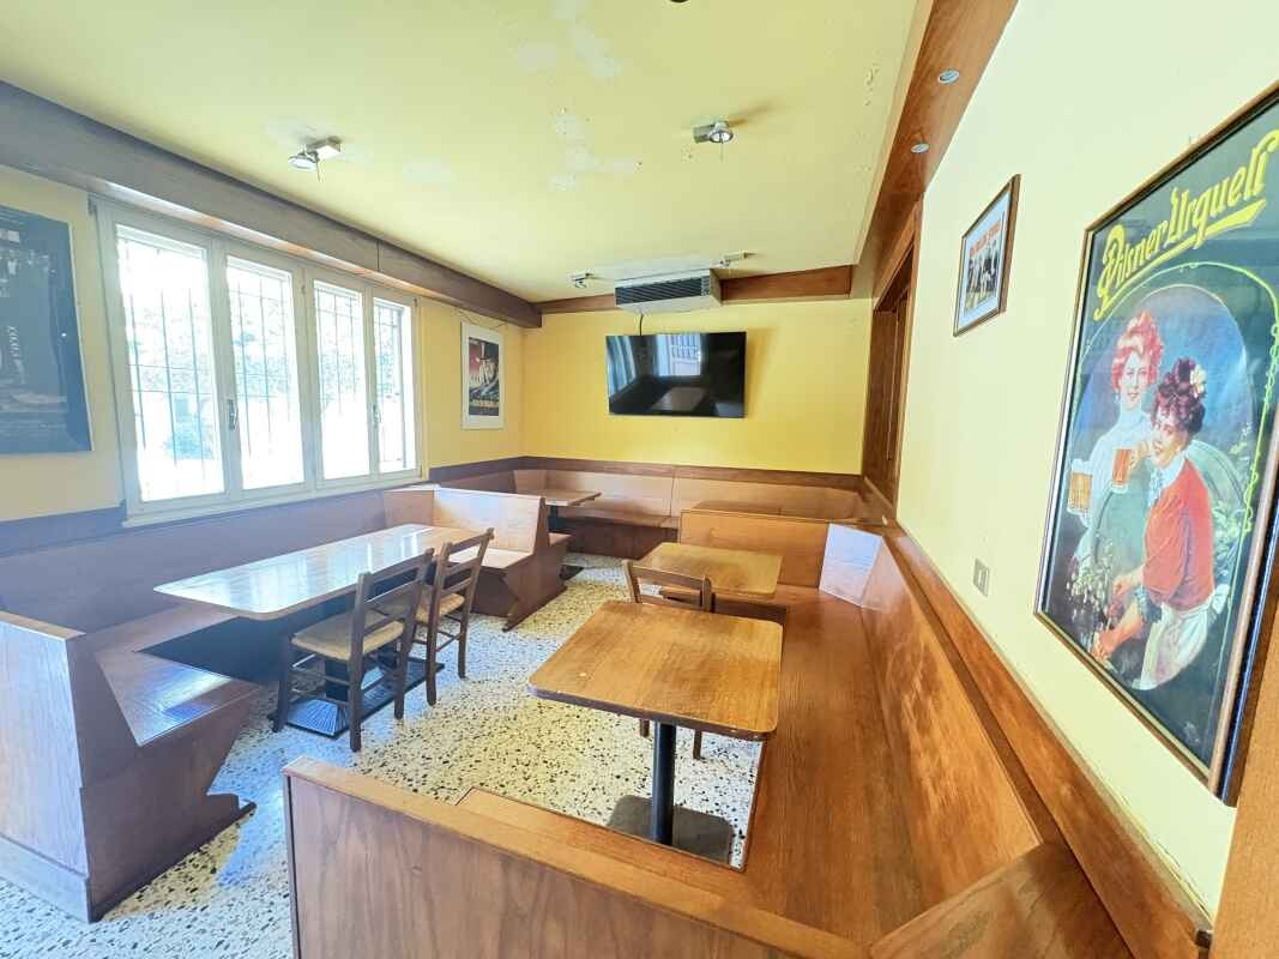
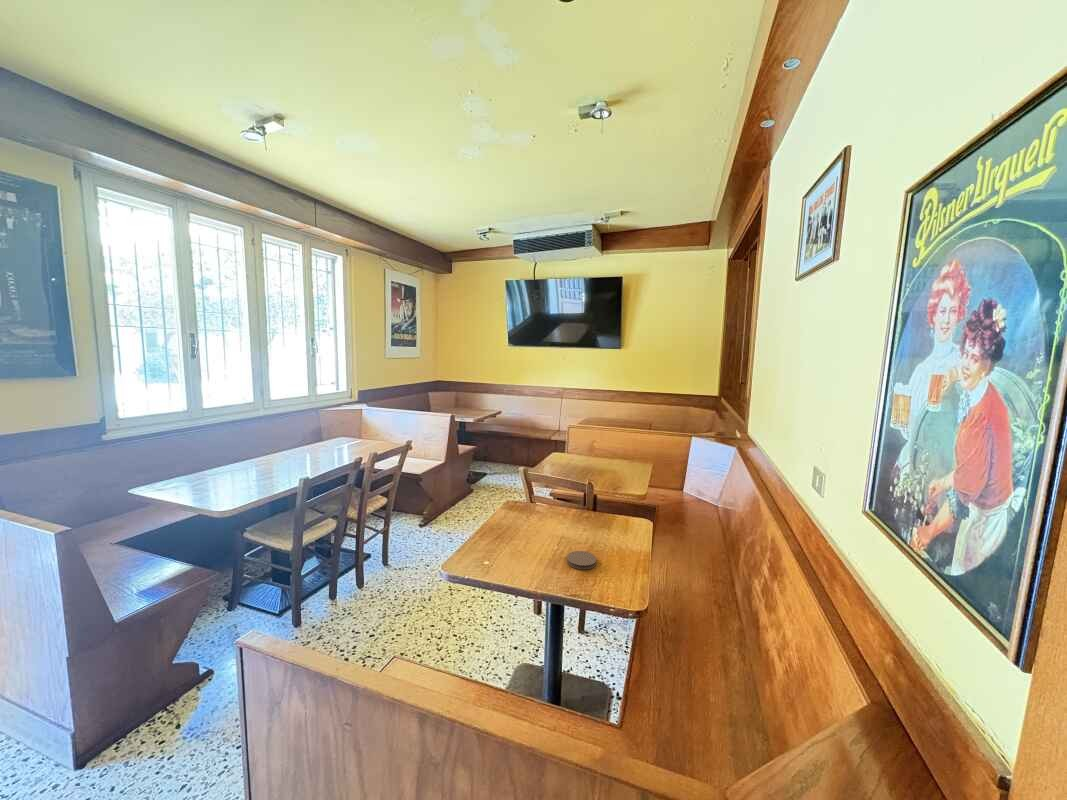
+ coaster (581, 559)
